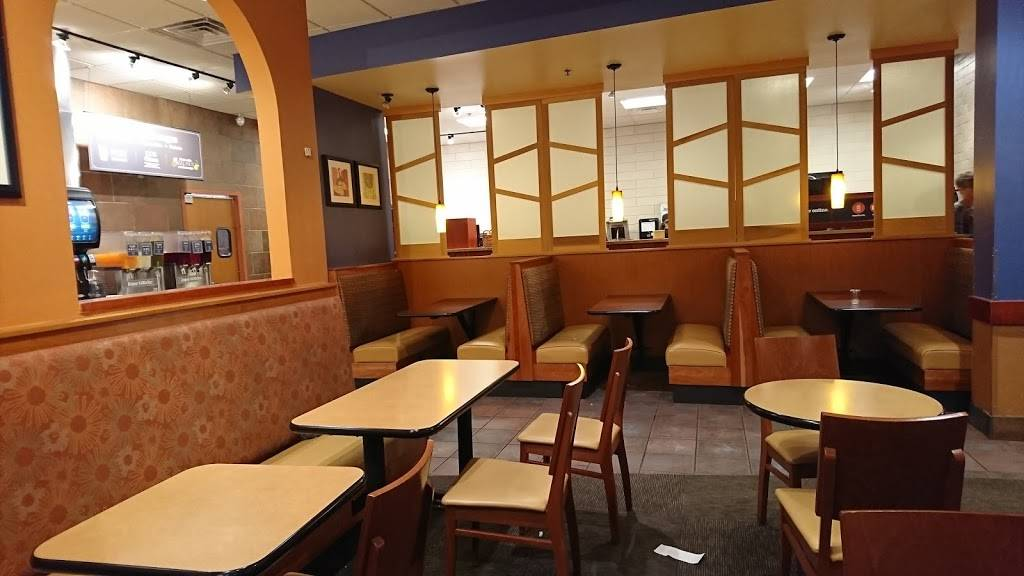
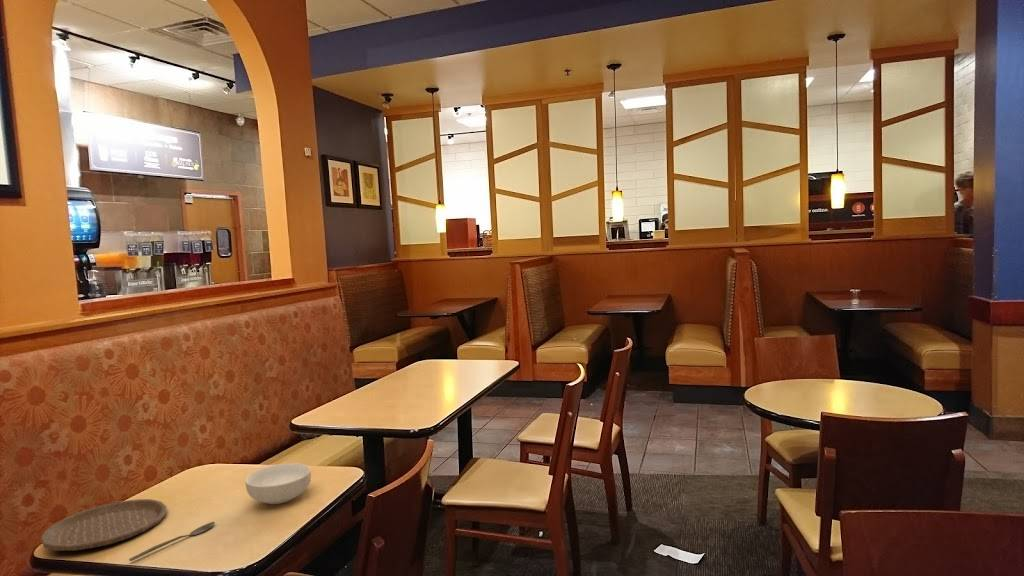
+ plate (106, 524)
+ cereal bowl (279, 486)
+ spoon (174, 540)
